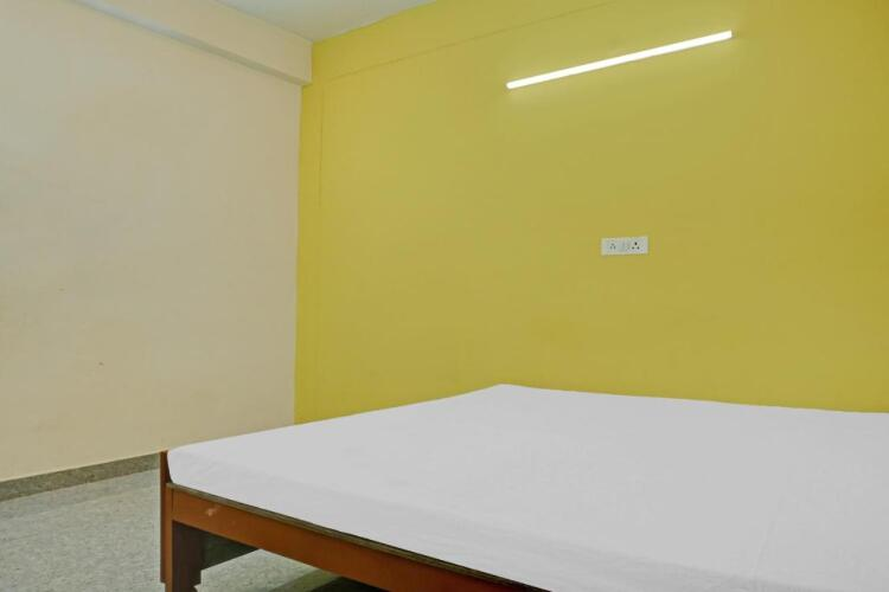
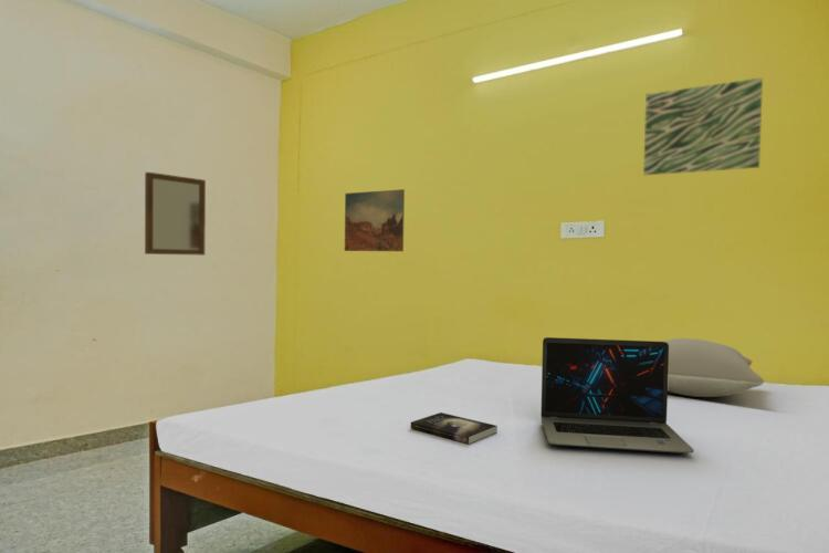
+ home mirror (176, 215)
+ wall art (372, 221)
+ book (453, 427)
+ pillow (691, 365)
+ wall art (700, 128)
+ laptop (611, 392)
